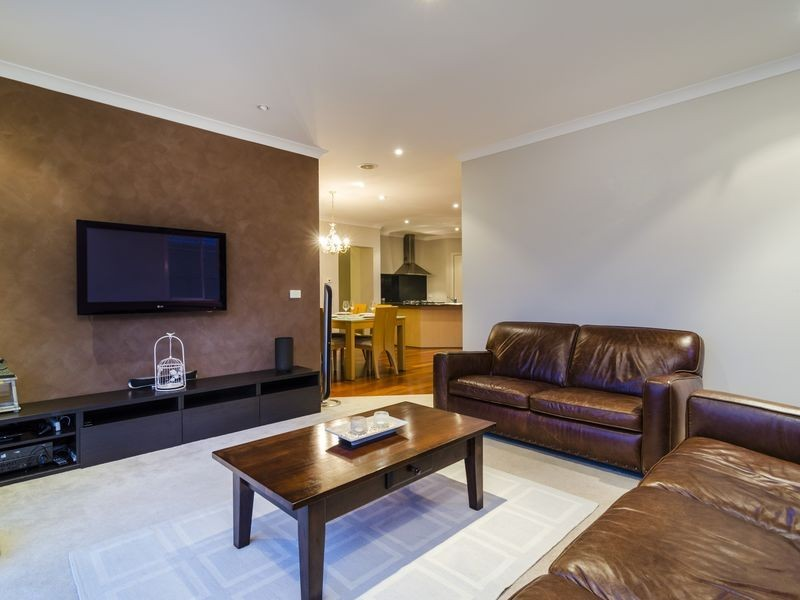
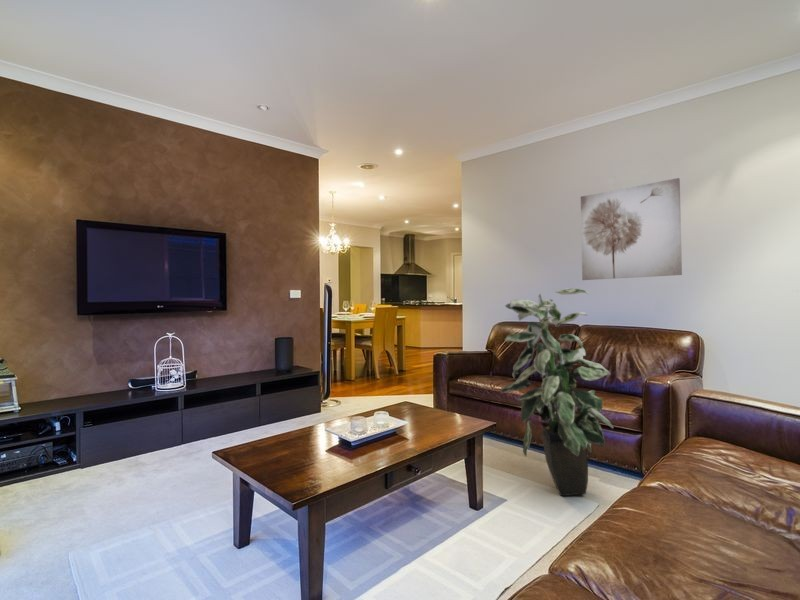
+ indoor plant (559, 391)
+ wall art (627, 232)
